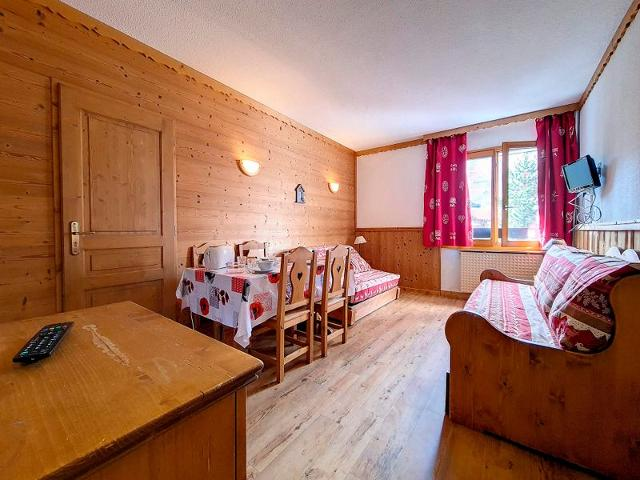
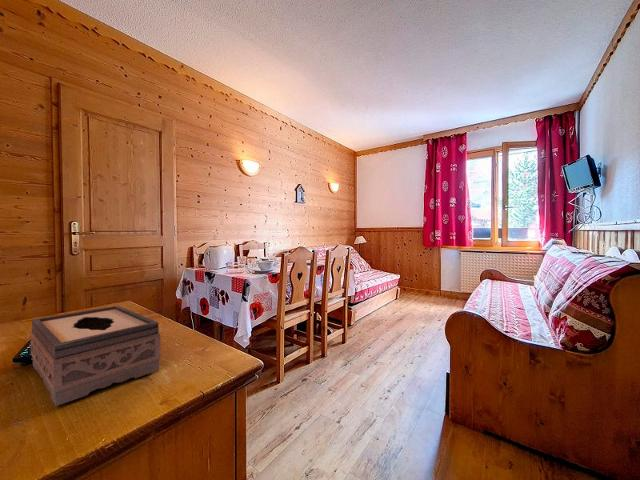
+ tissue box (94, 344)
